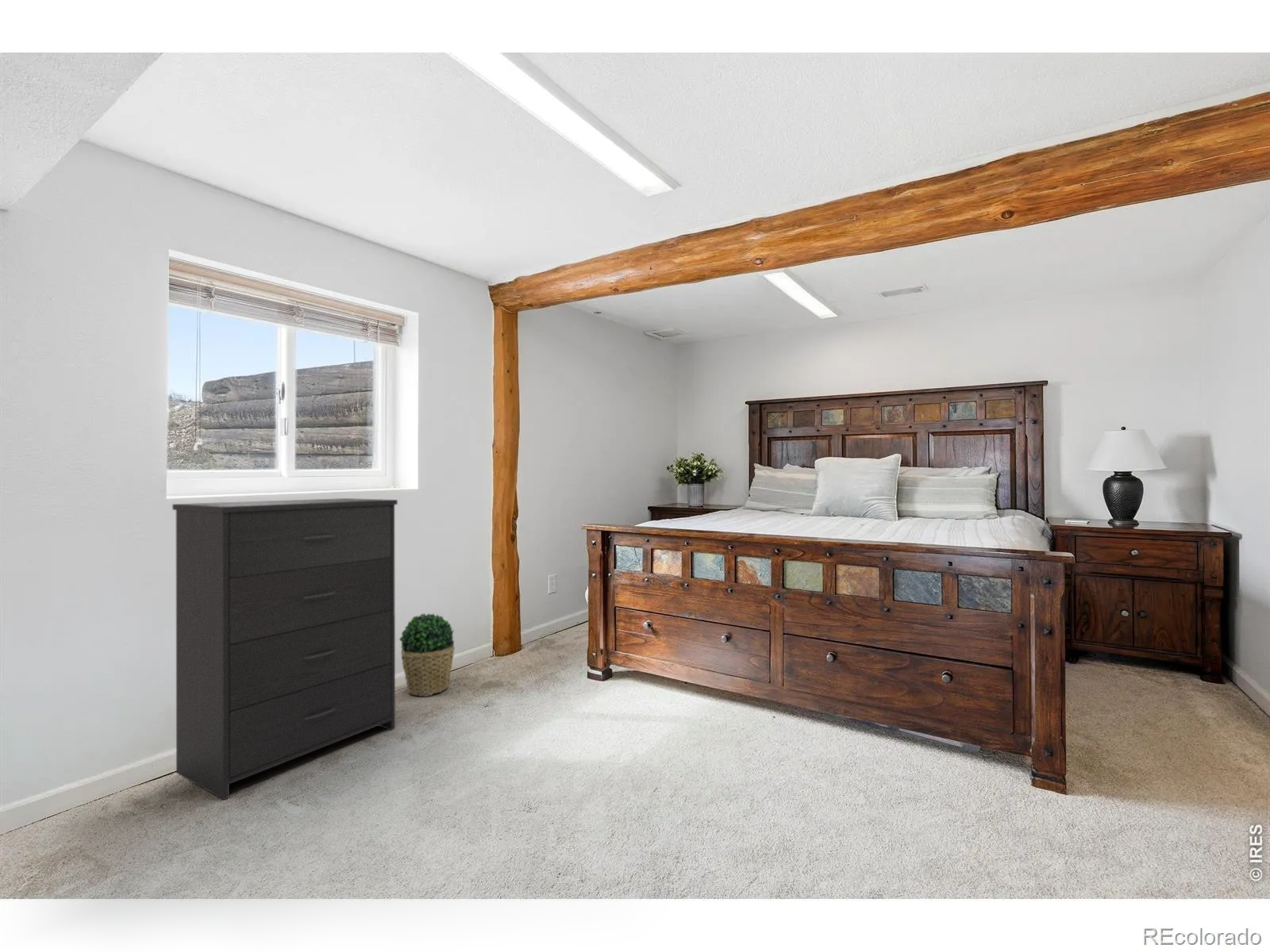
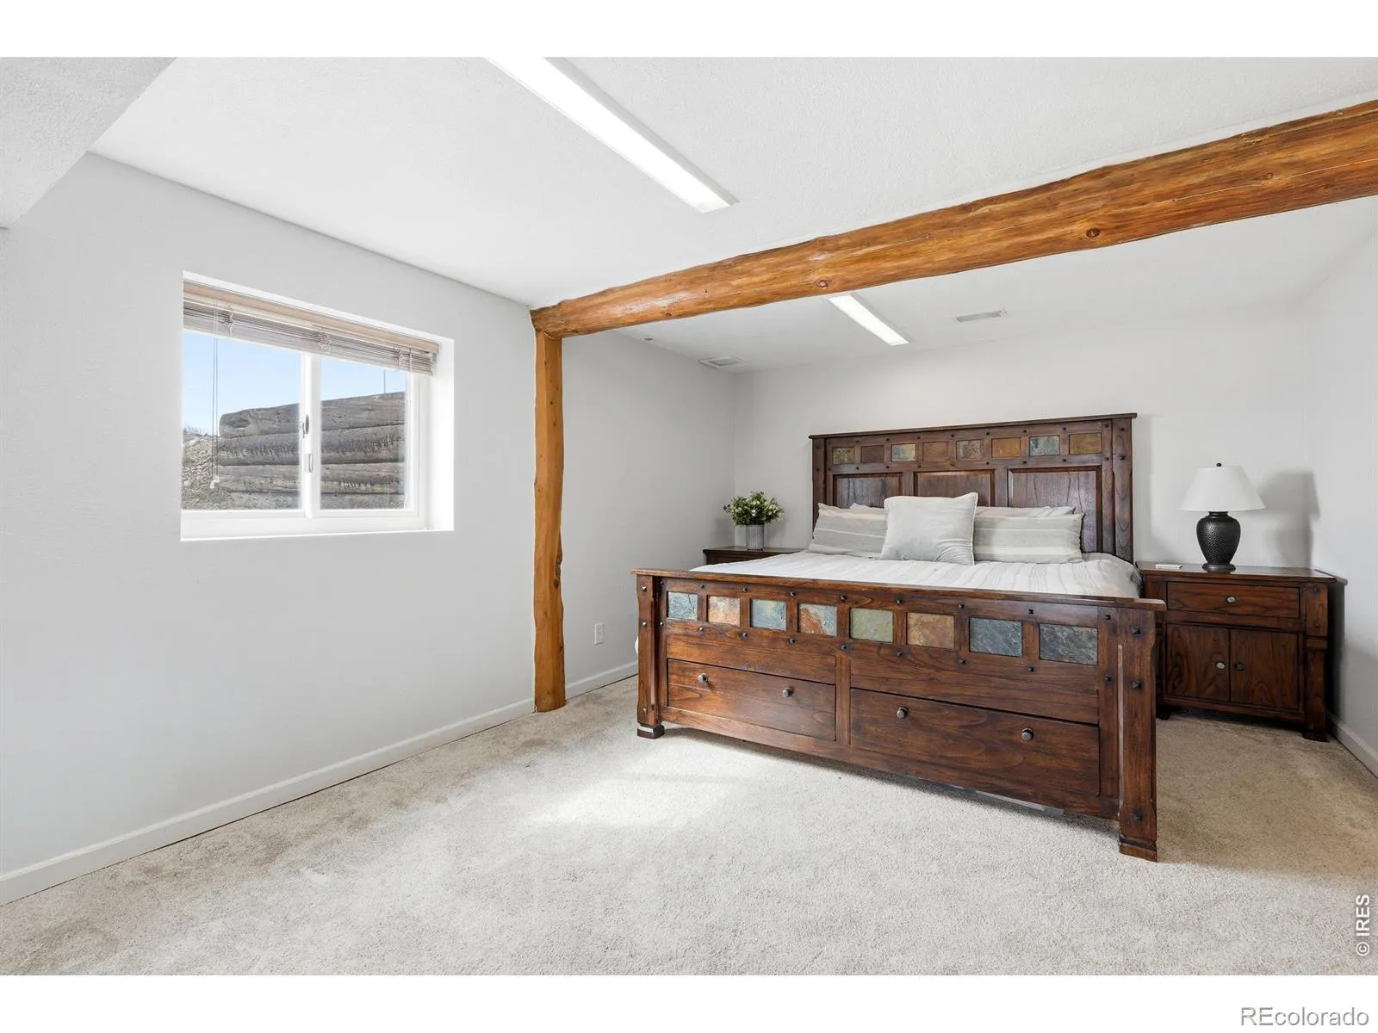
- potted plant (427, 651)
- dresser (294, 625)
